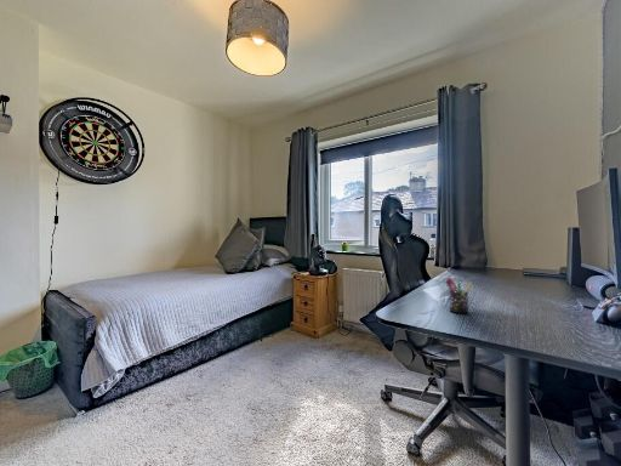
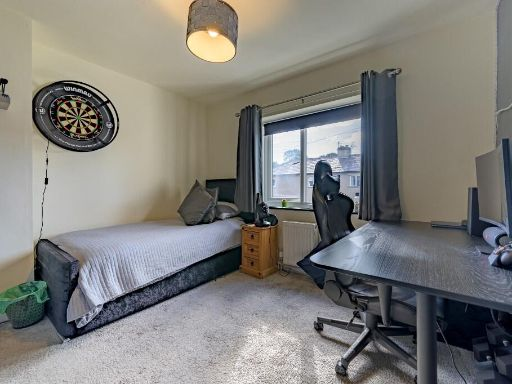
- pen holder (457, 294)
